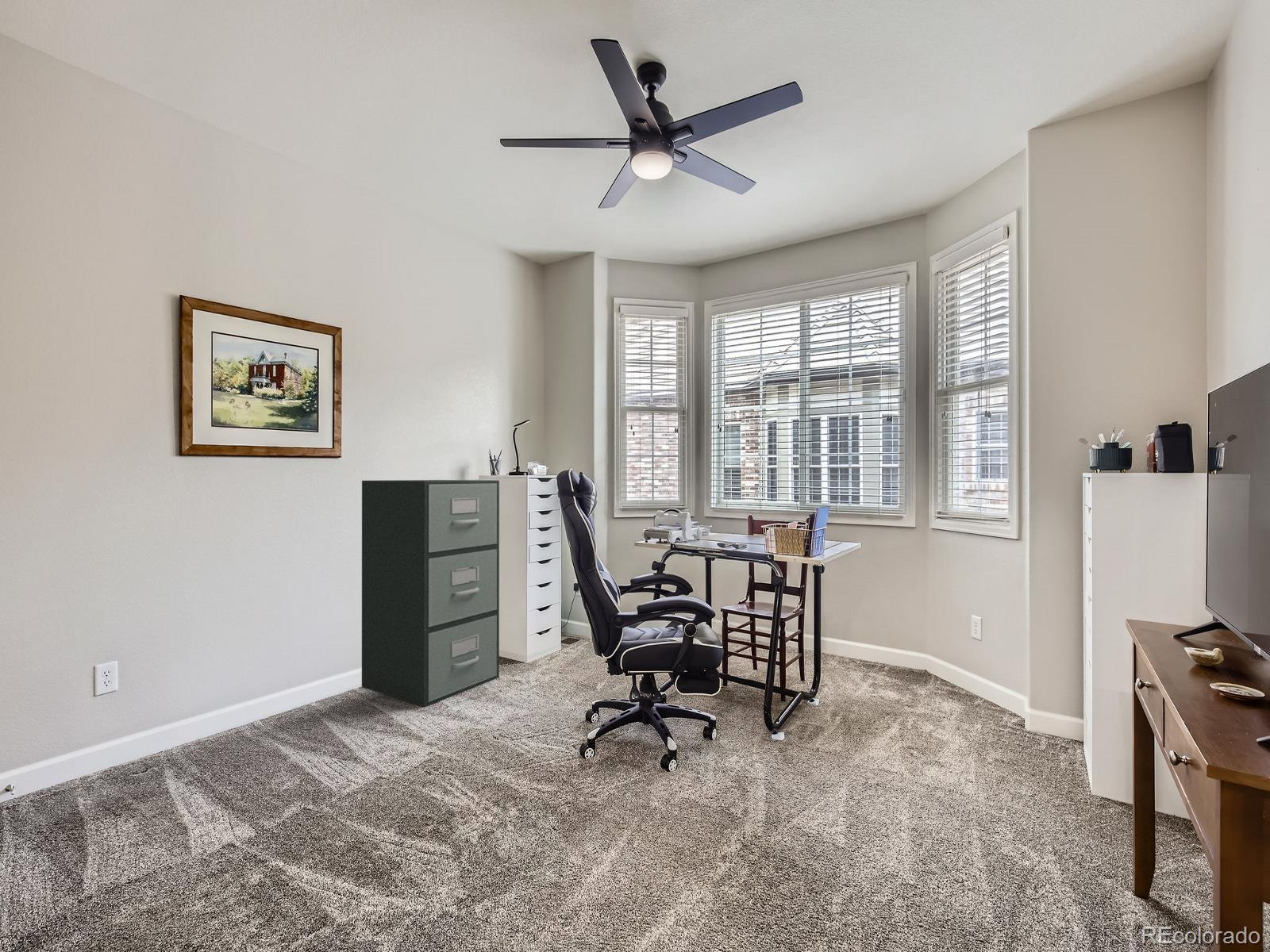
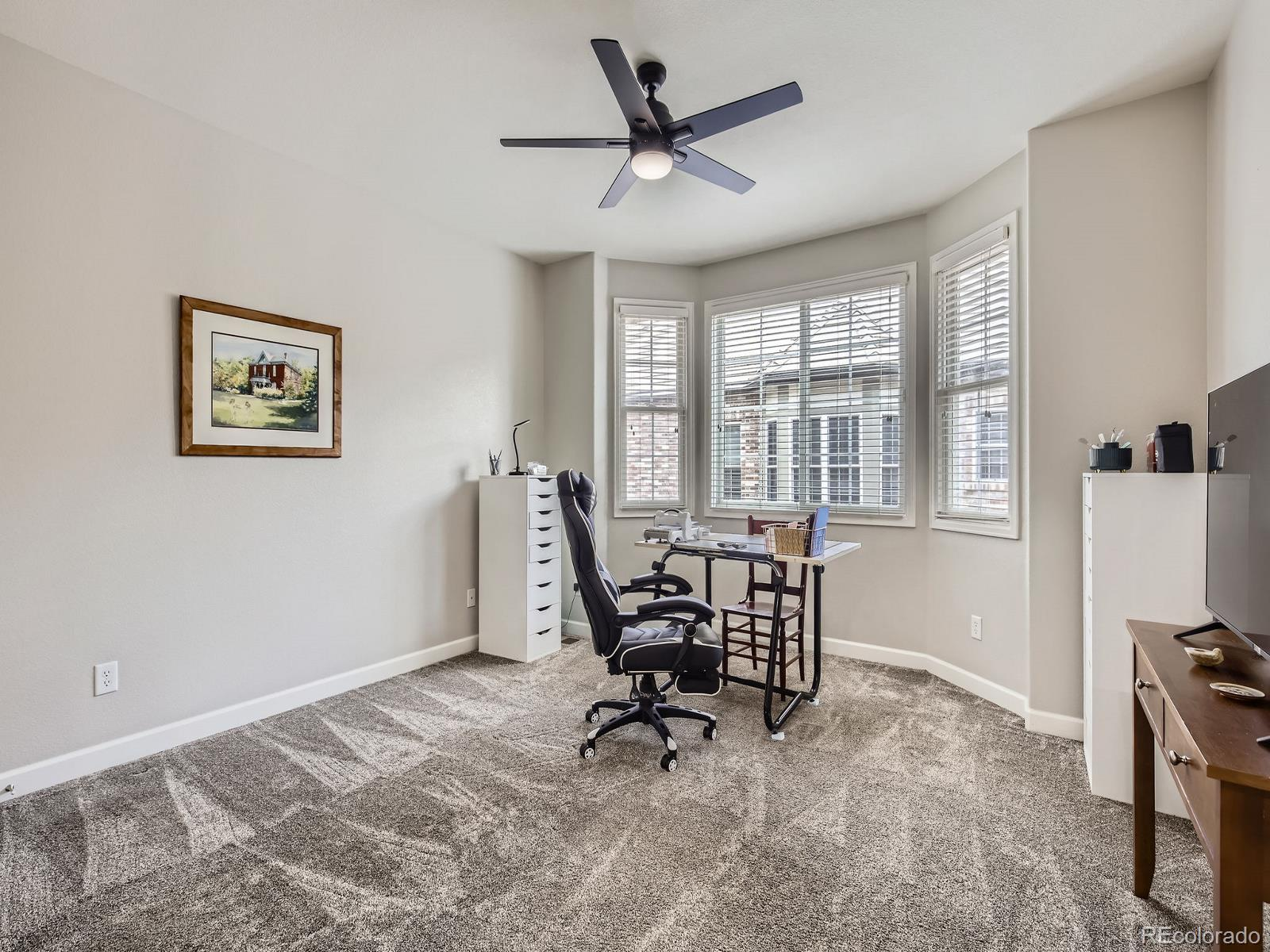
- filing cabinet (434, 582)
